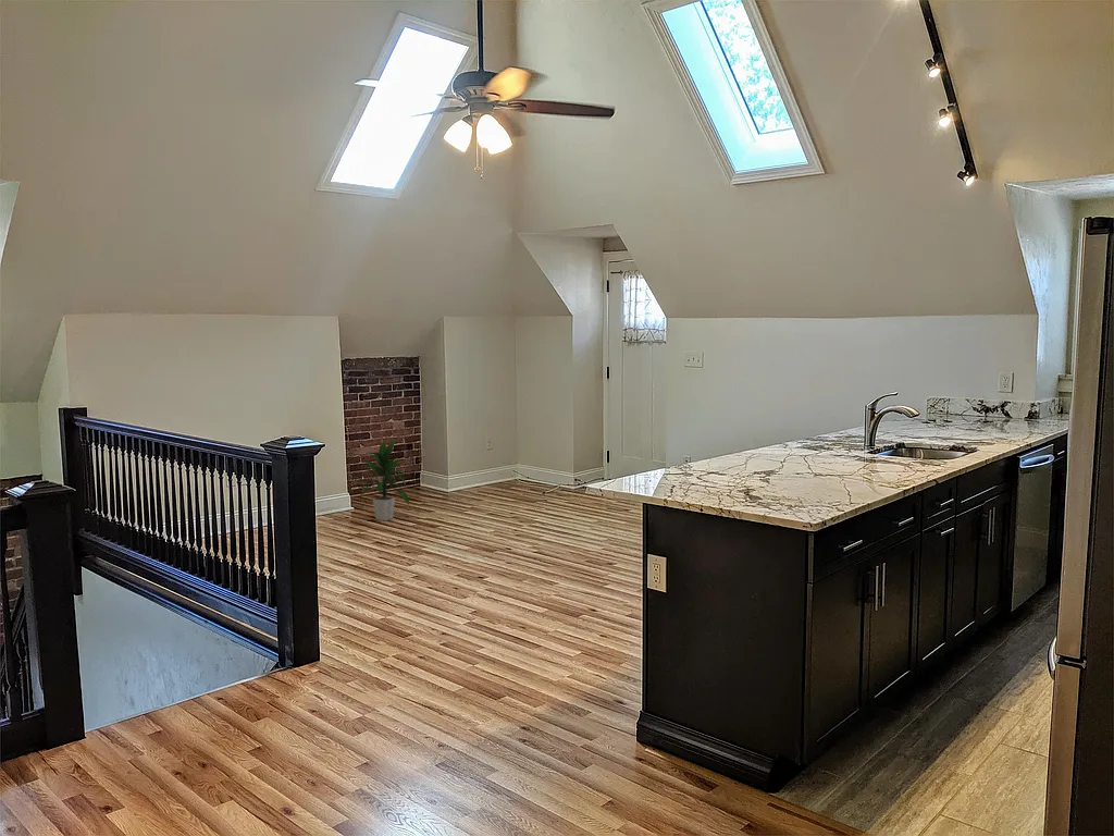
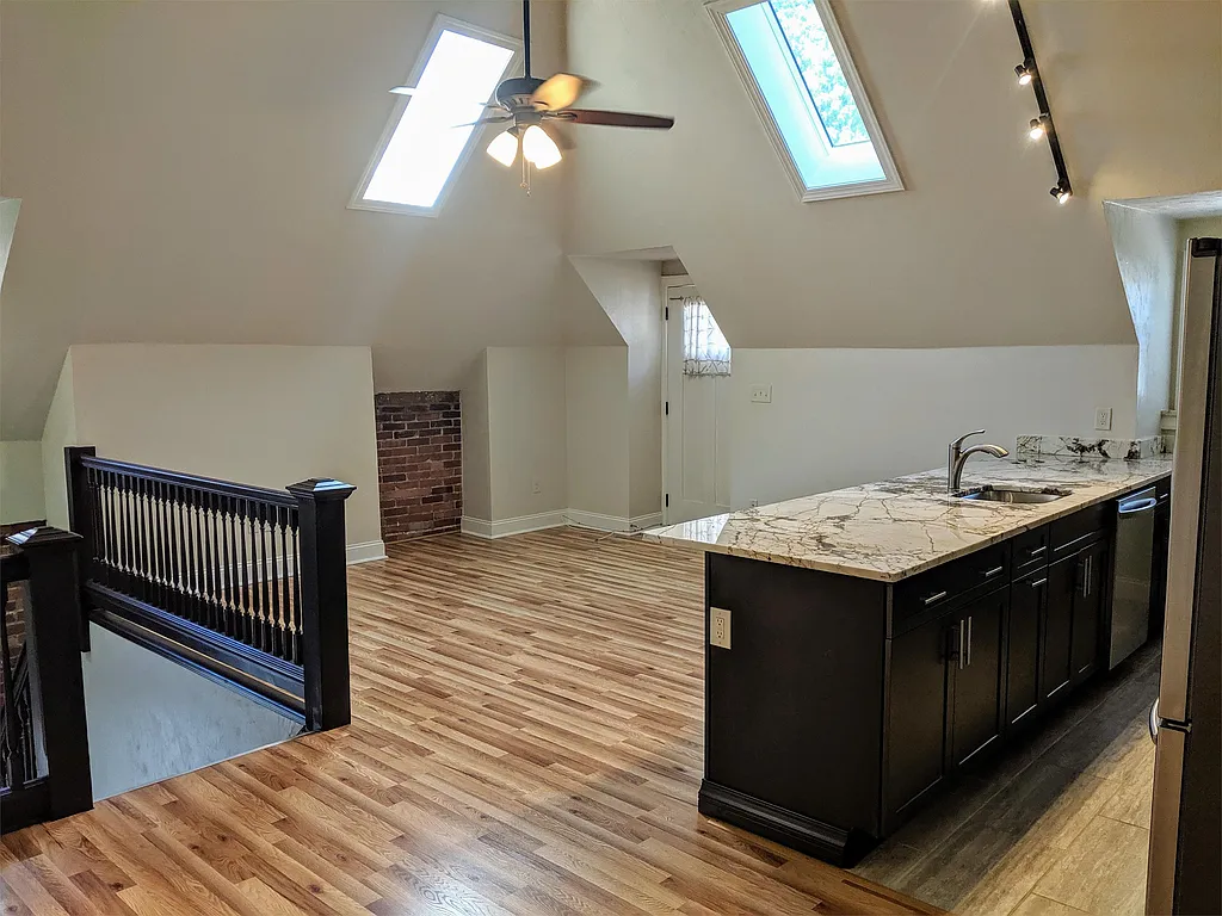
- indoor plant (384, 480)
